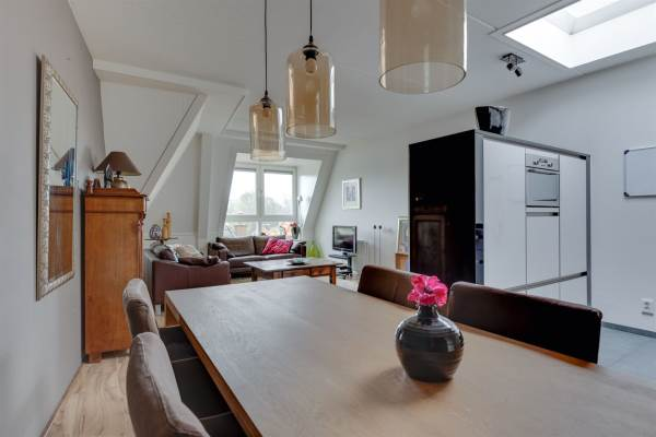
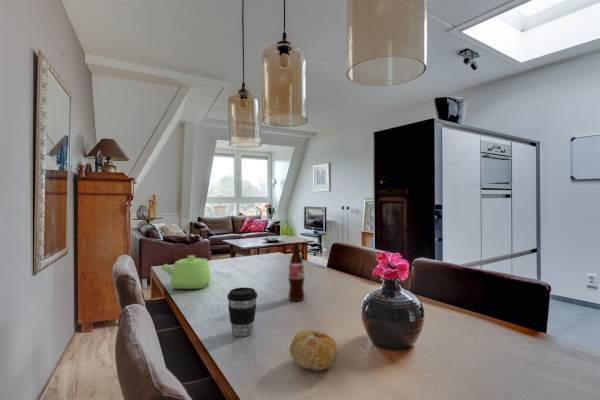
+ coffee cup (242, 311)
+ teapot (186, 270)
+ fruit (313, 348)
+ bottle (296, 271)
